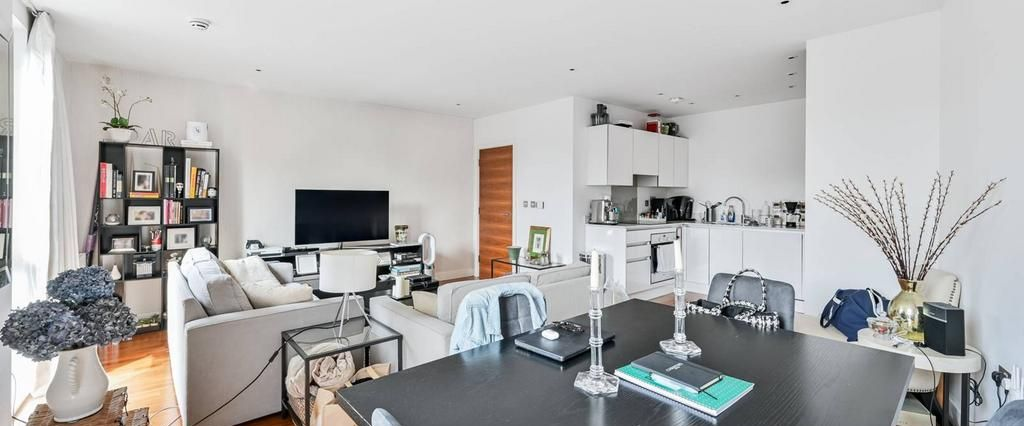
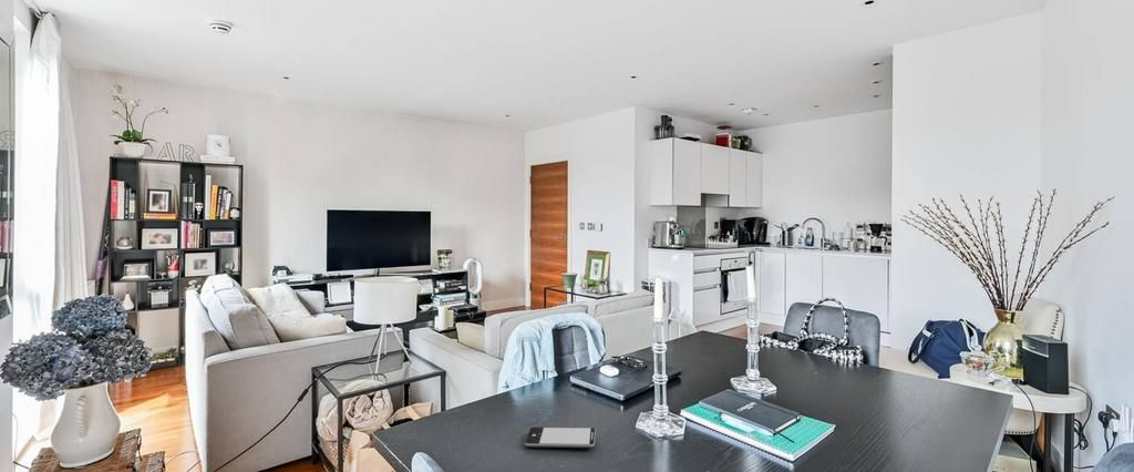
+ smartphone (560, 437)
